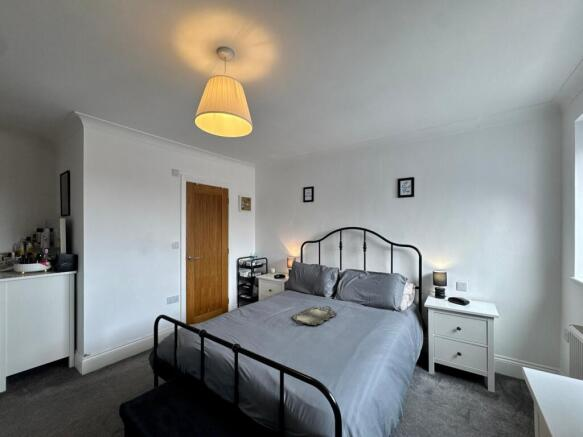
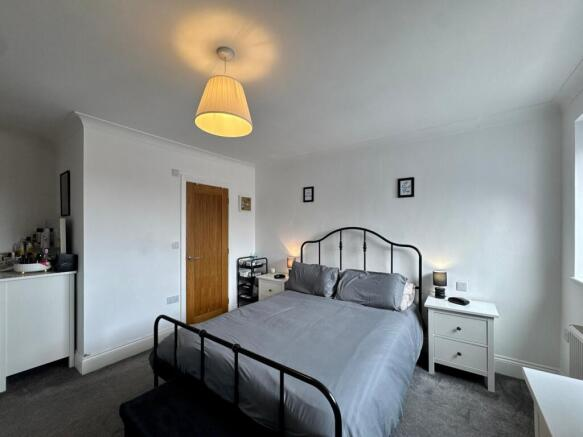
- serving tray (314, 315)
